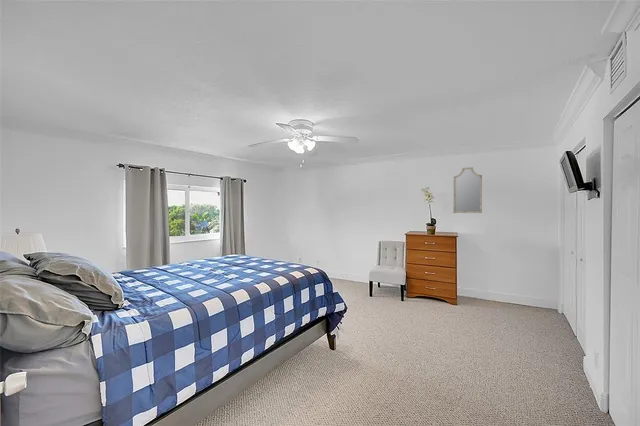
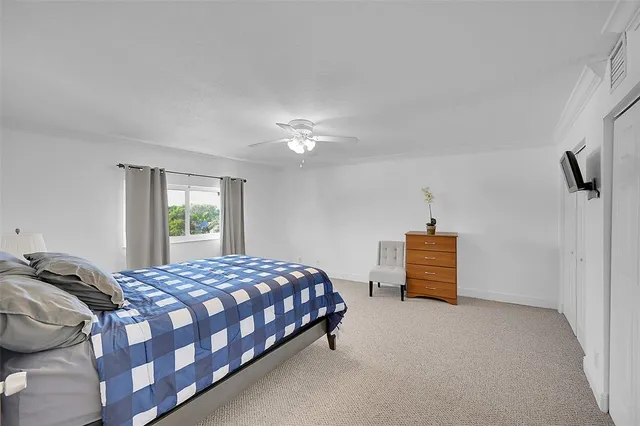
- home mirror (467, 190)
